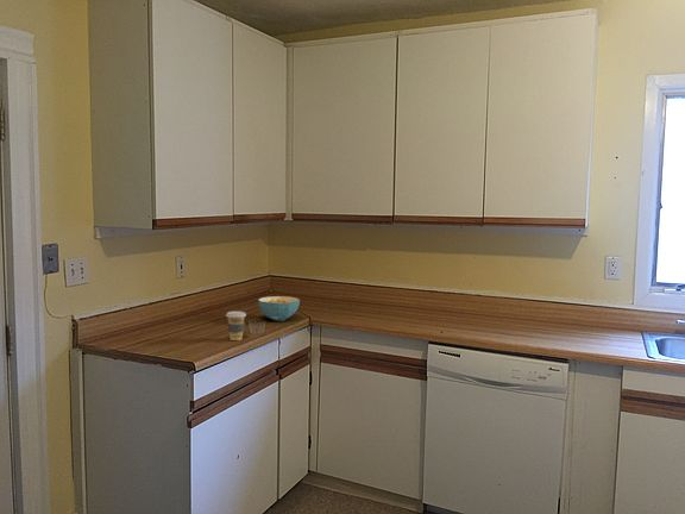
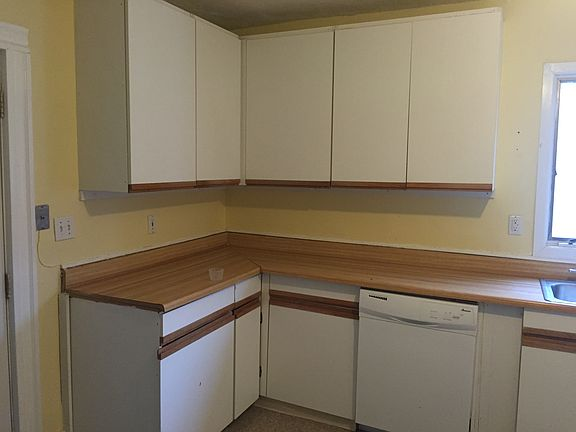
- cereal bowl (278, 309)
- coffee cup (235, 325)
